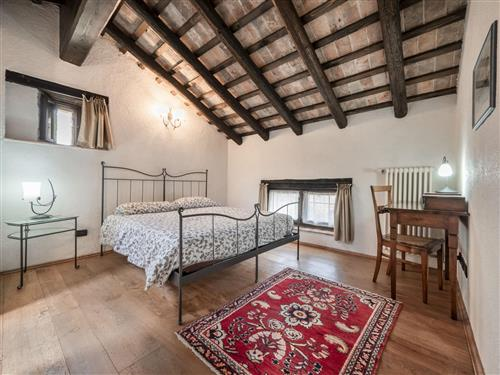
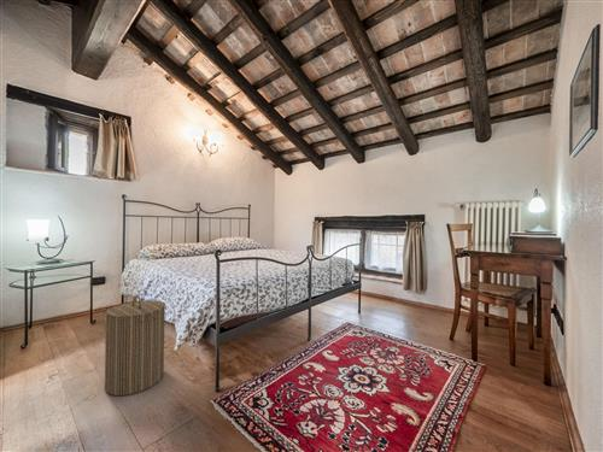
+ laundry hamper (136, 337)
